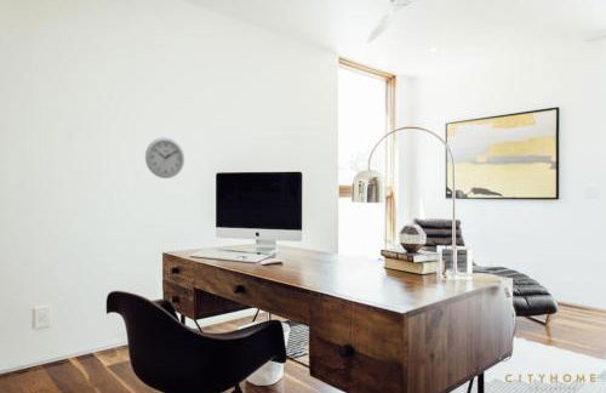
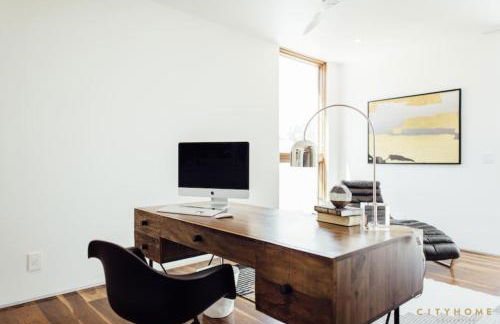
- wall clock (165, 158)
